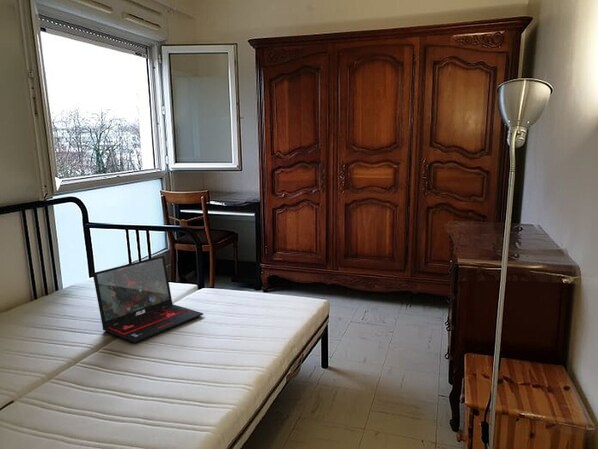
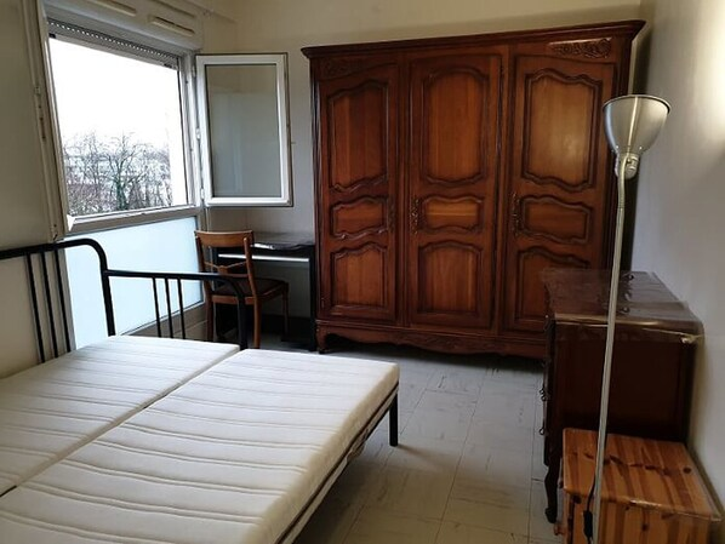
- laptop (150, 295)
